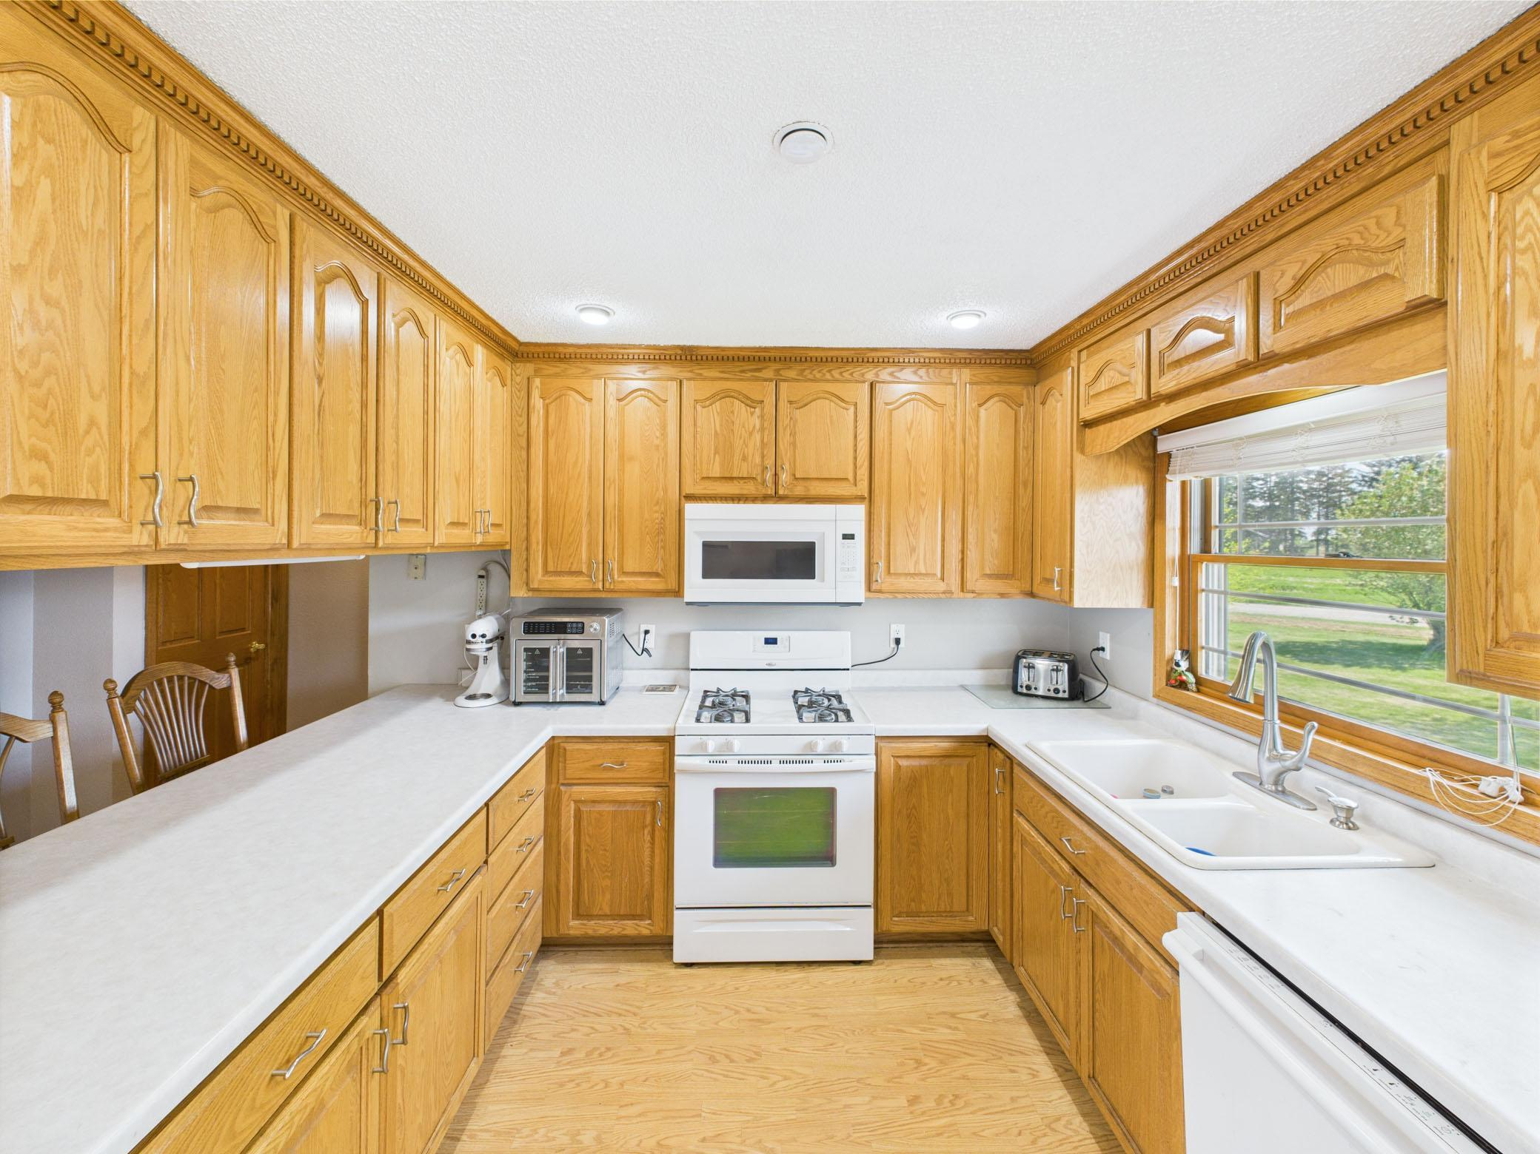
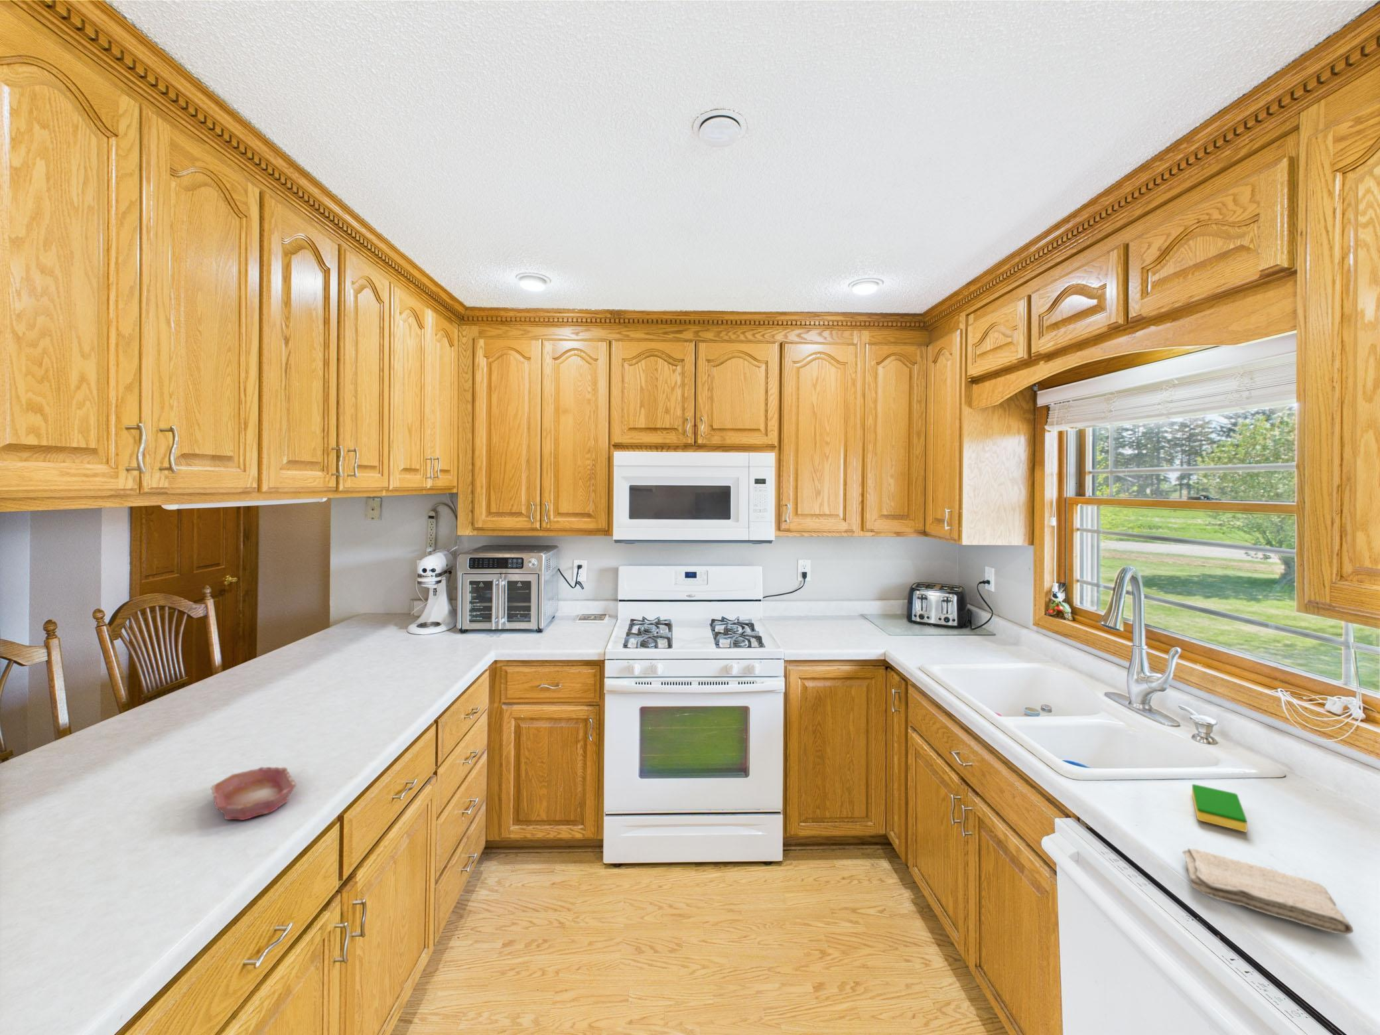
+ bowl (253, 793)
+ washcloth (1258, 886)
+ dish sponge (1217, 806)
